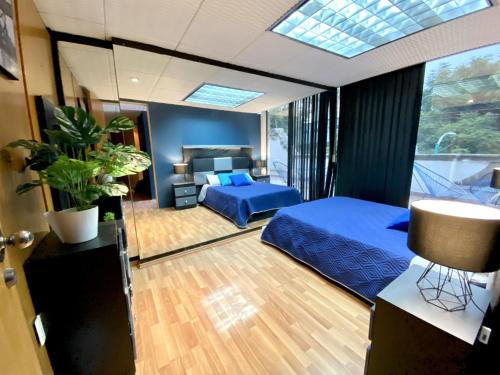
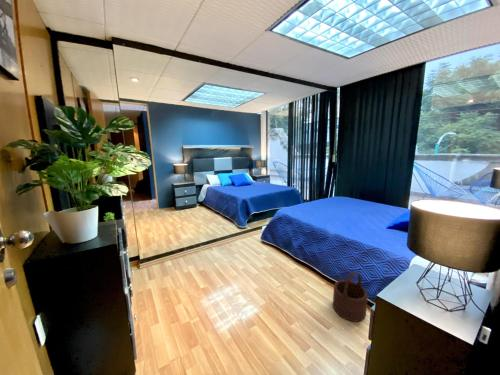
+ wooden bucket (350, 291)
